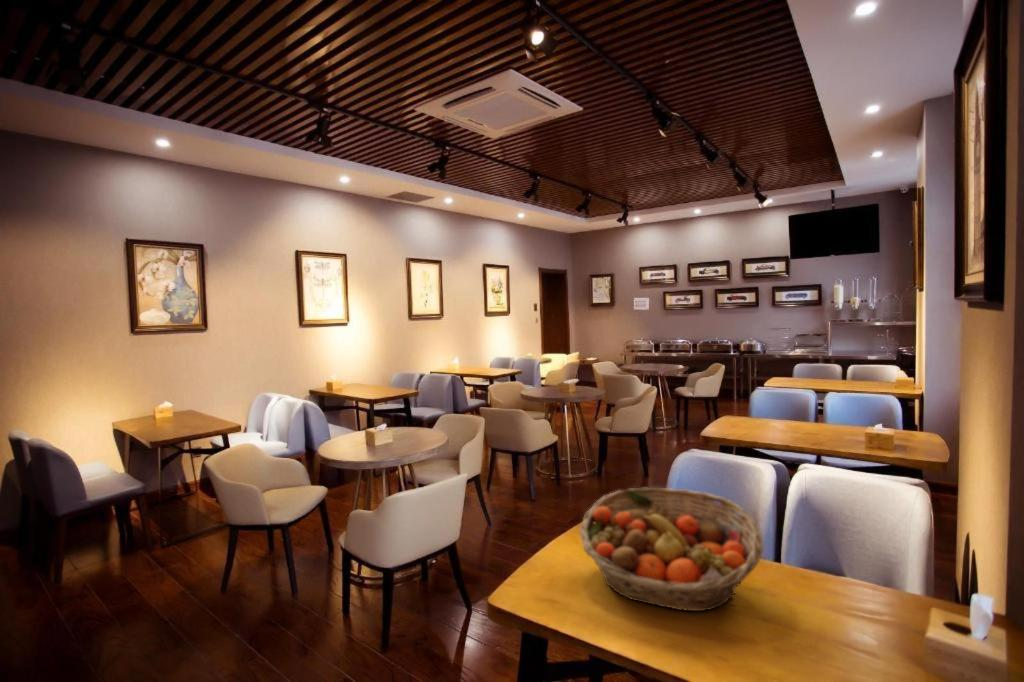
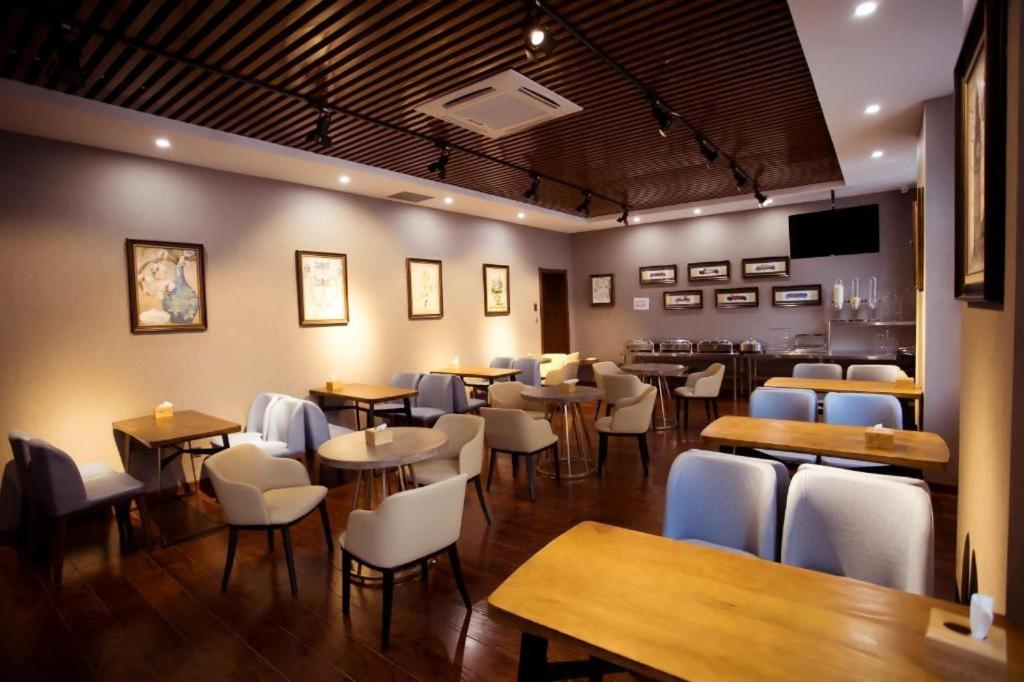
- fruit basket (666, 544)
